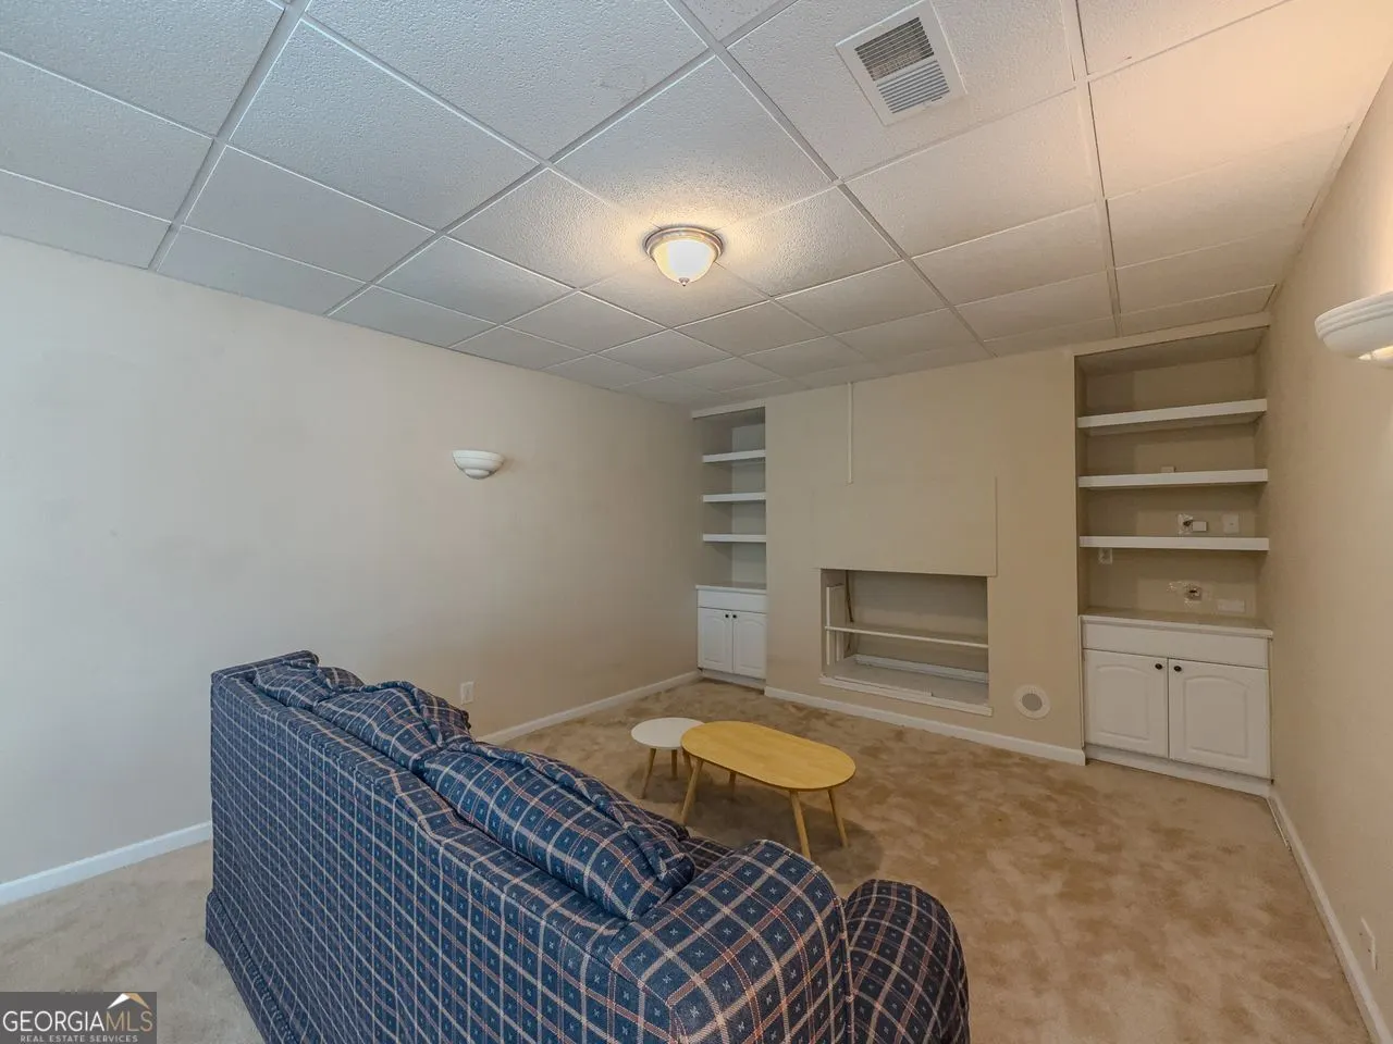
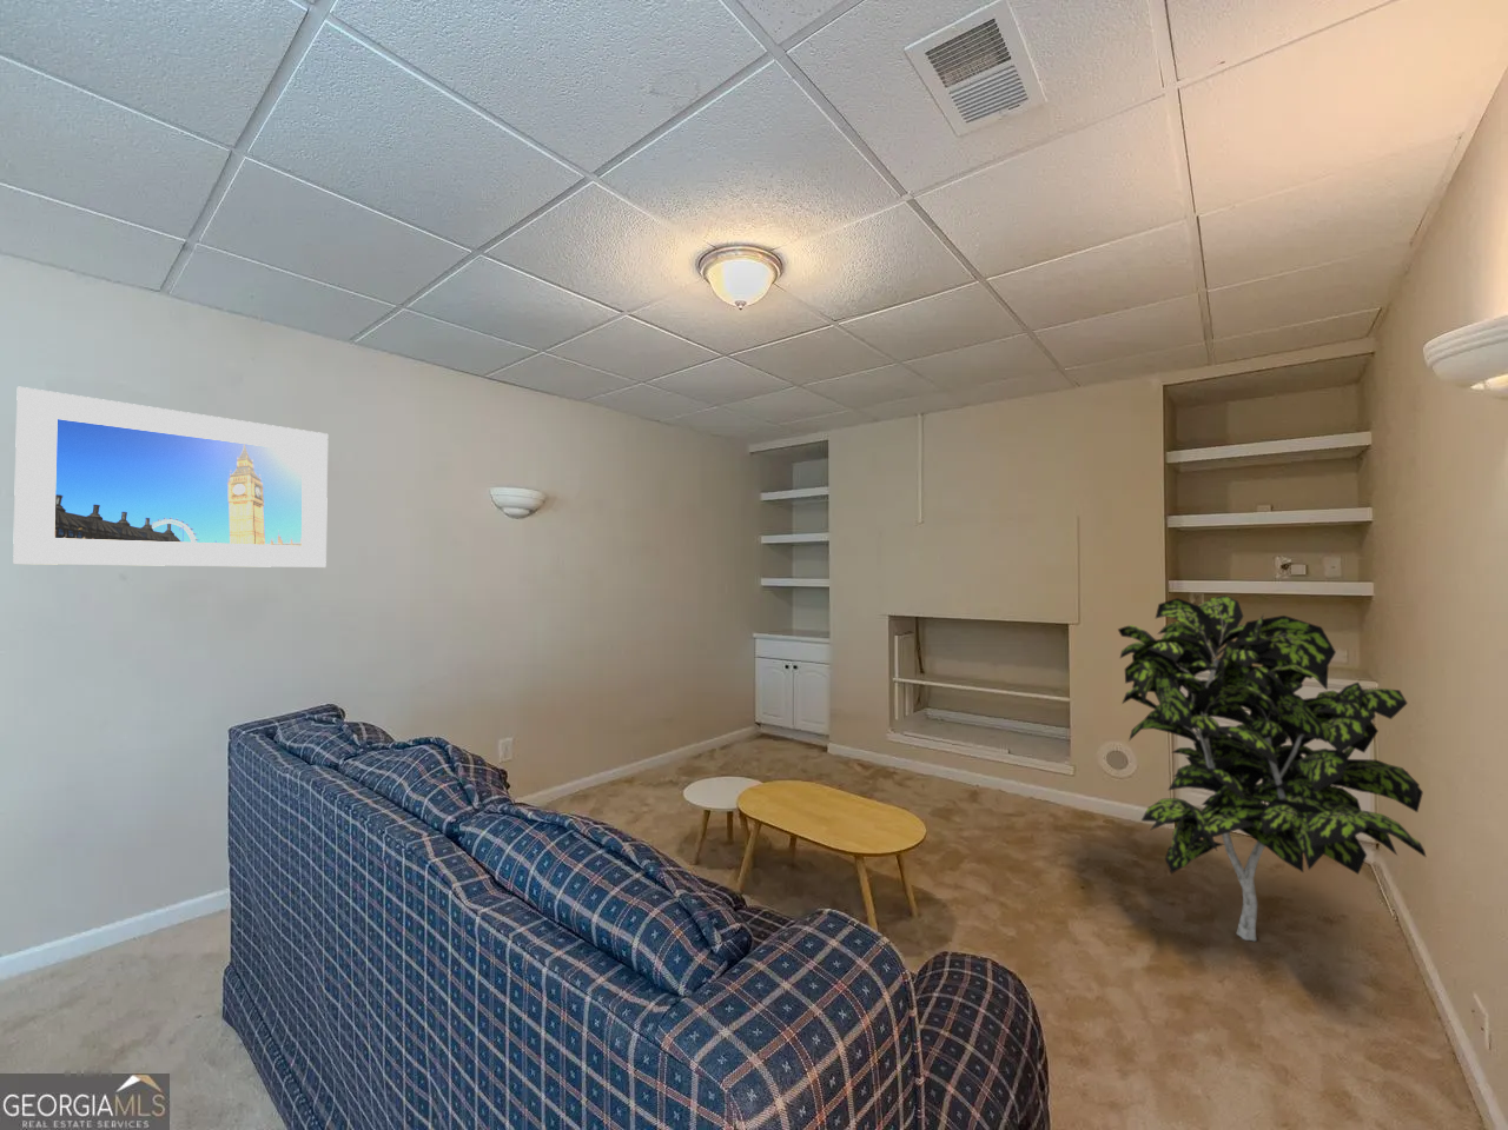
+ indoor plant (1256, 772)
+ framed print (192, 490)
